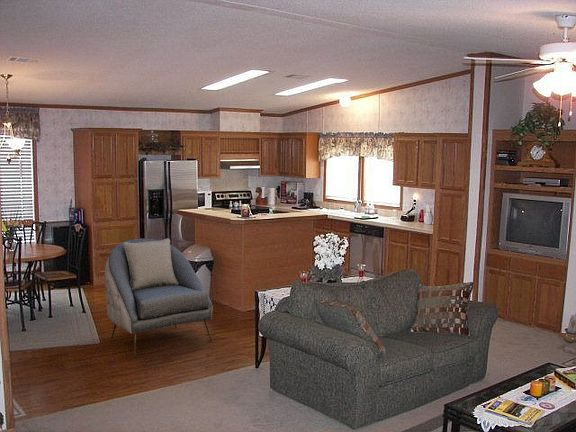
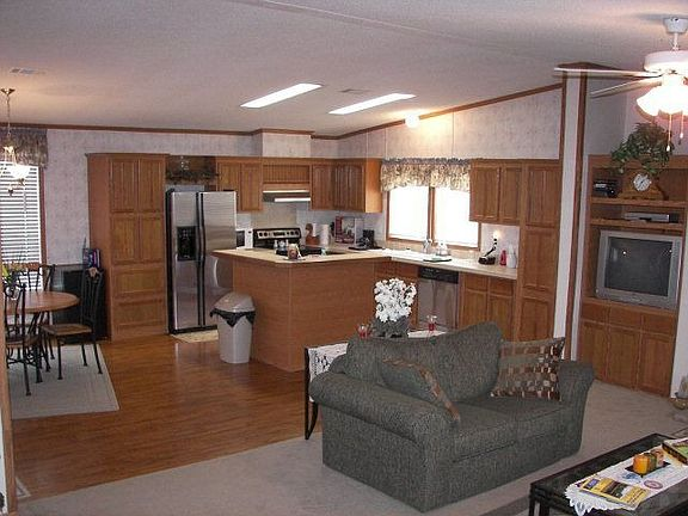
- armchair (155, 291)
